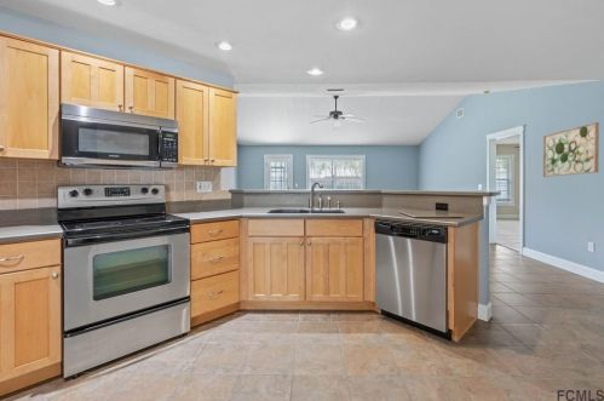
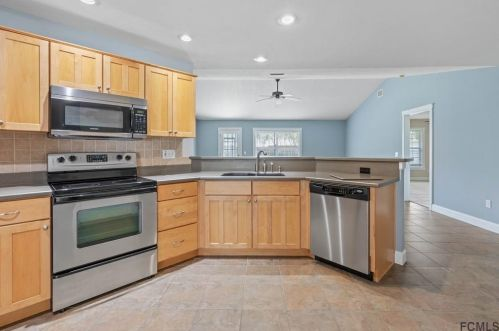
- wall art (566, 151)
